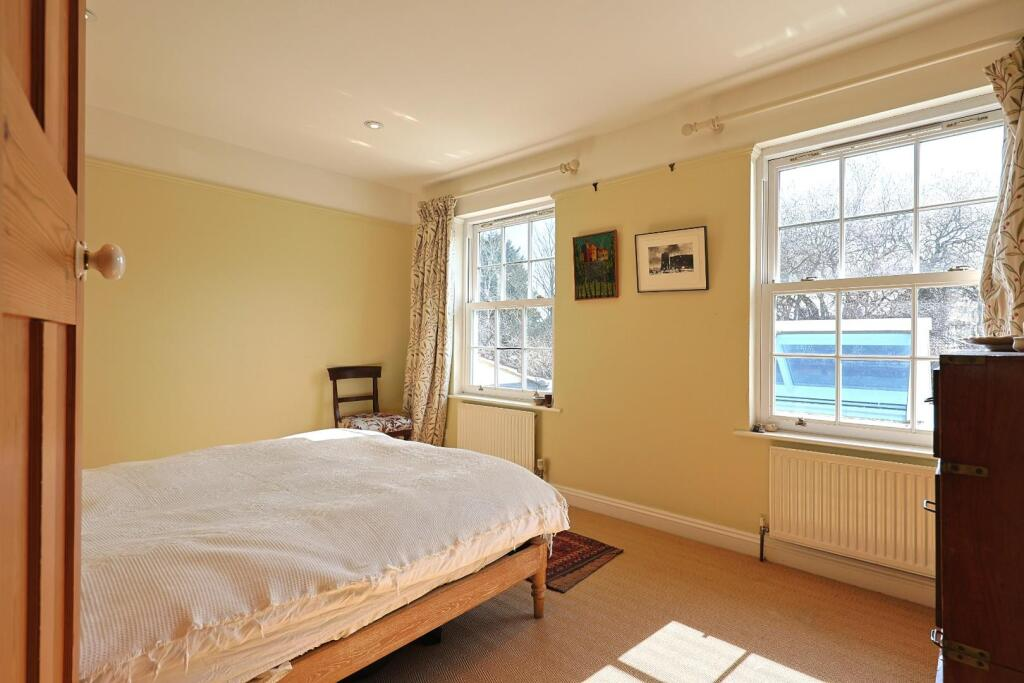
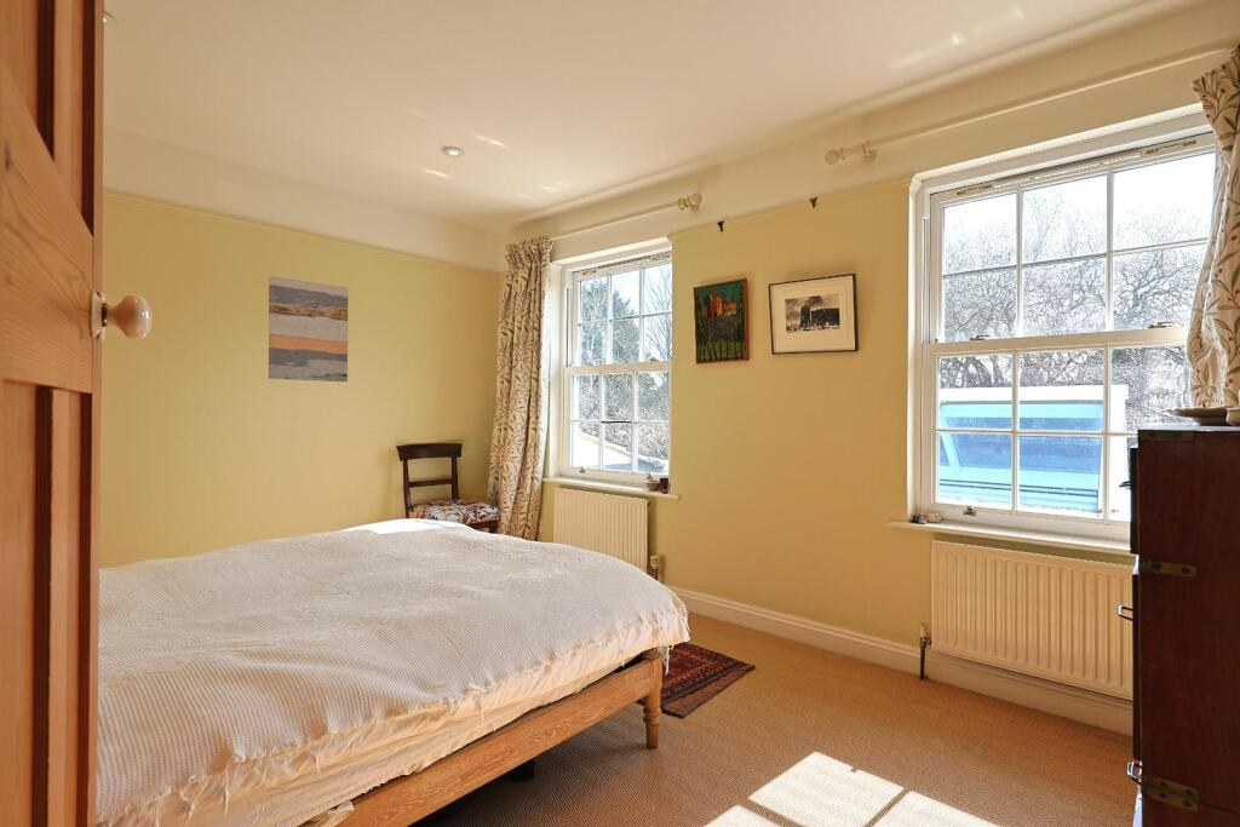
+ wall art (309, 331)
